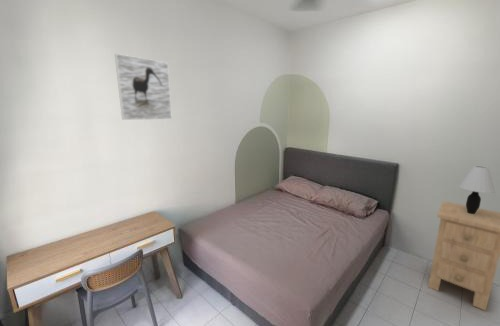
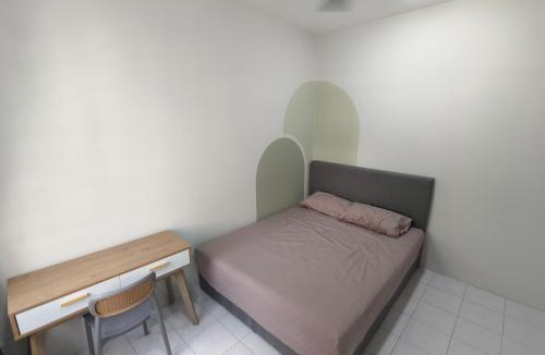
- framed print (145, 89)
- nightstand (463, 252)
- table lamp (475, 190)
